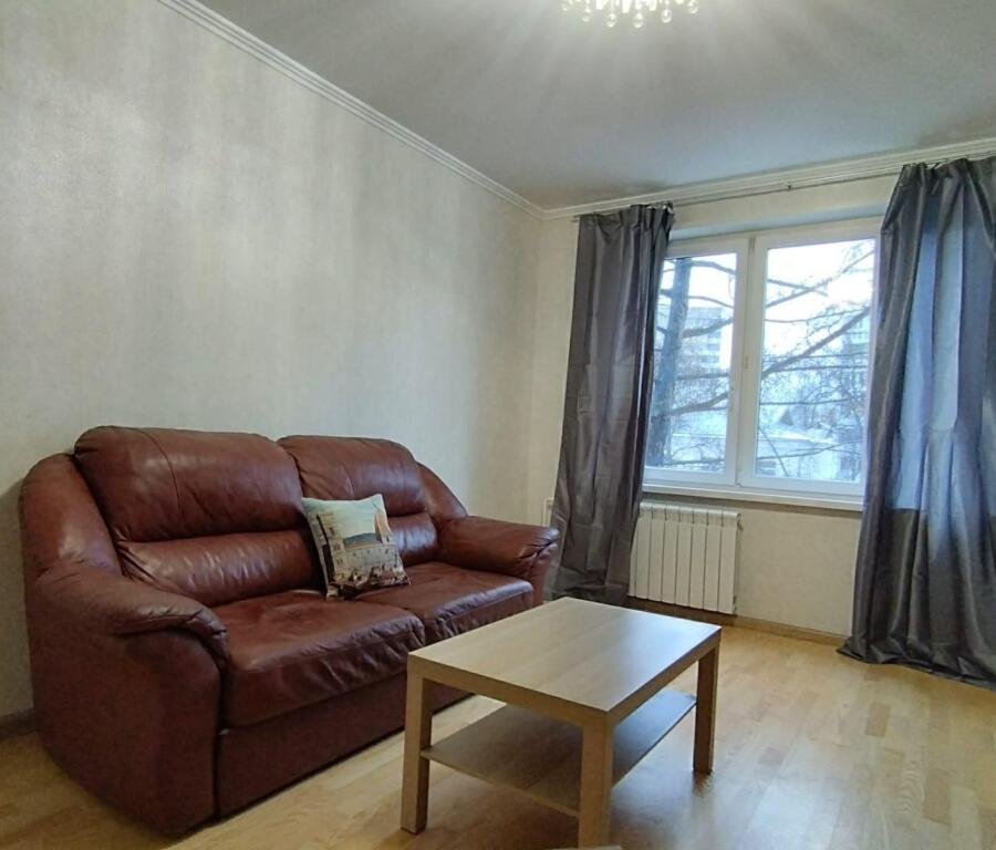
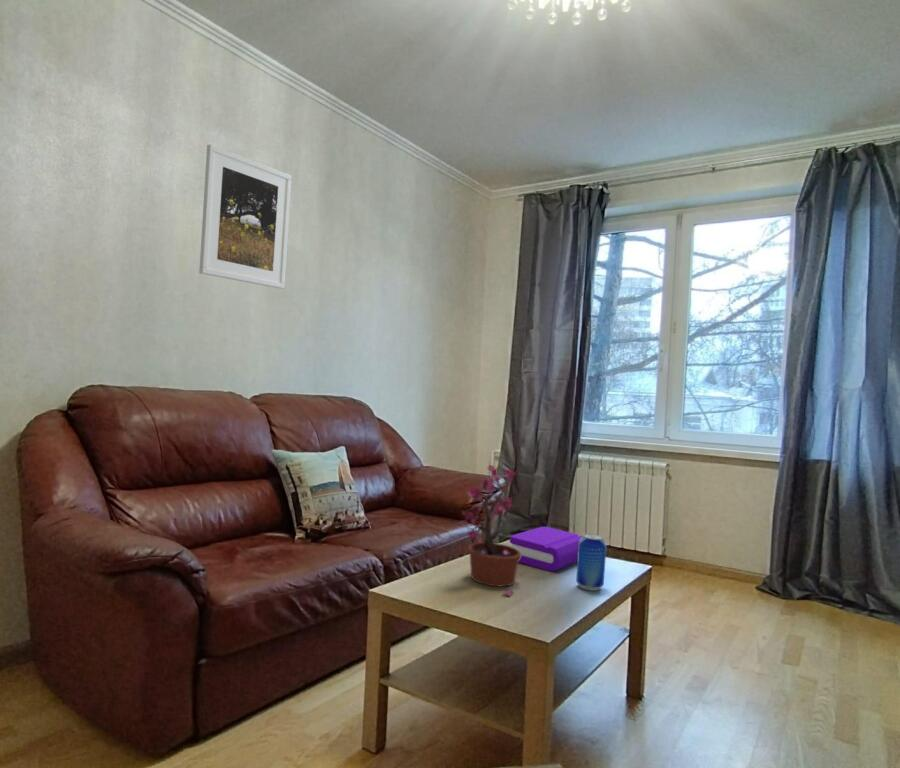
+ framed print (248, 221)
+ potted plant (500, 525)
+ beer can (591, 561)
+ book (550, 547)
